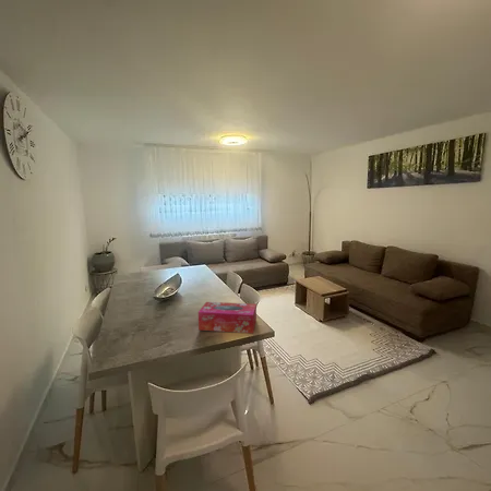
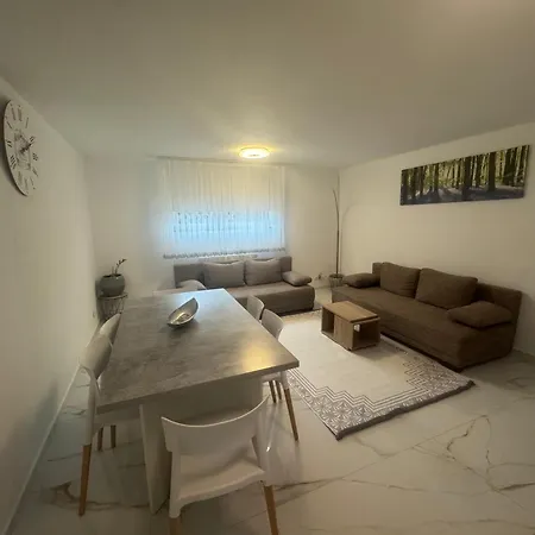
- tissue box (228, 316)
